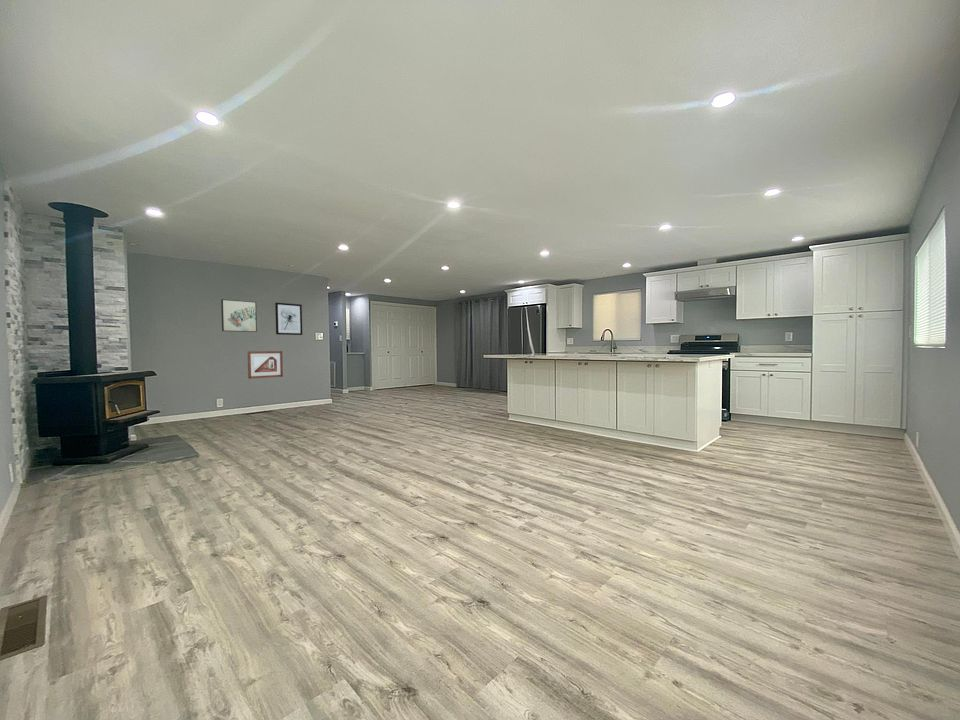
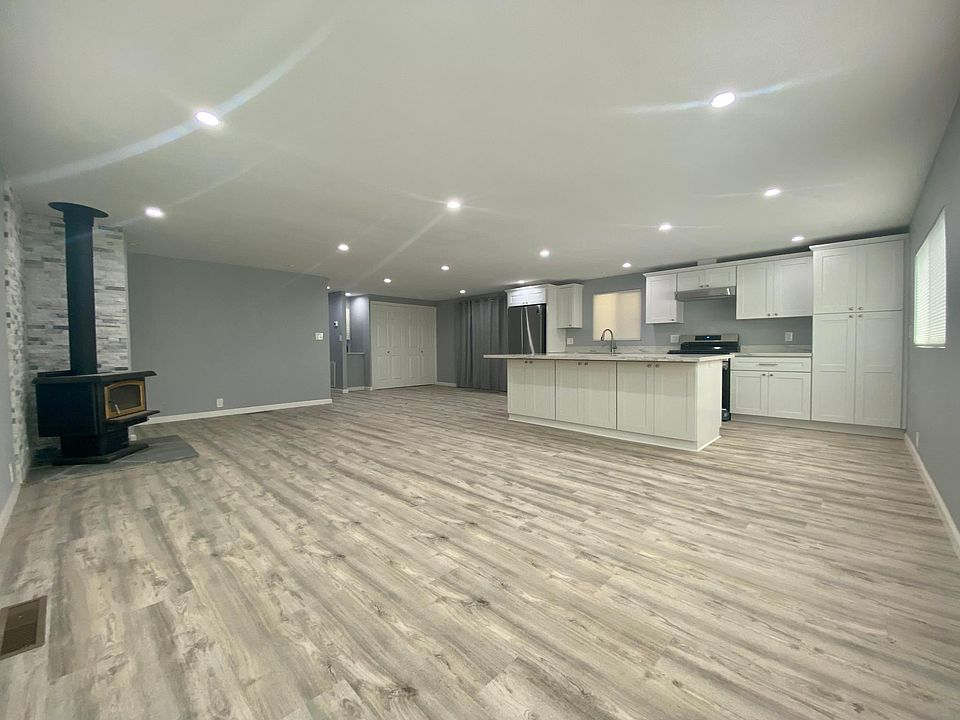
- wall art (289, 319)
- picture frame (265, 364)
- wall art (239, 316)
